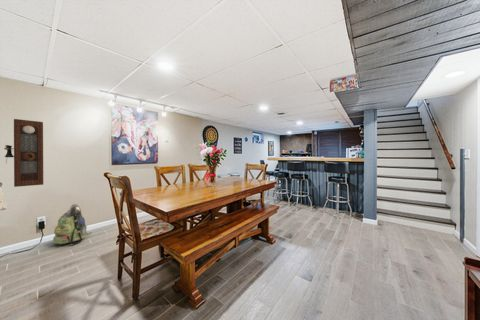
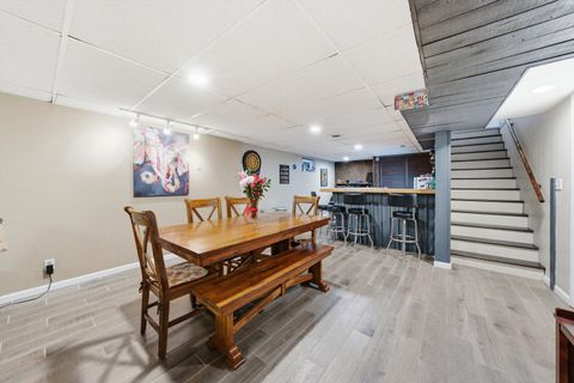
- pendulum clock (24, 153)
- backpack (74, 221)
